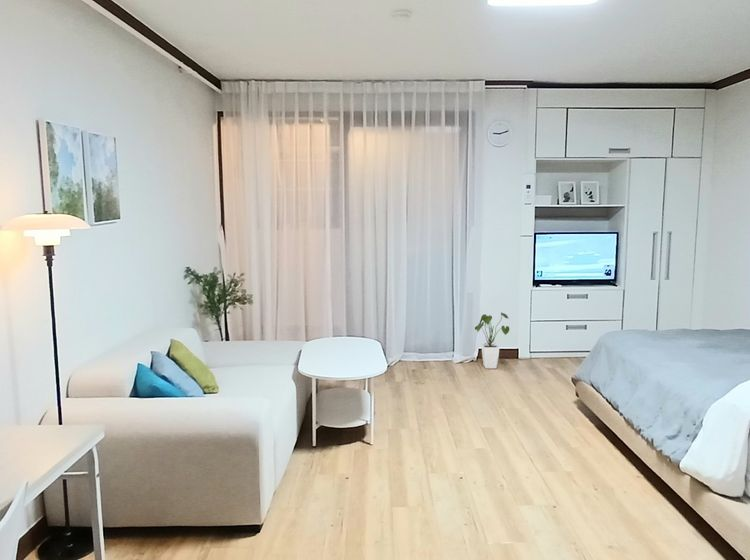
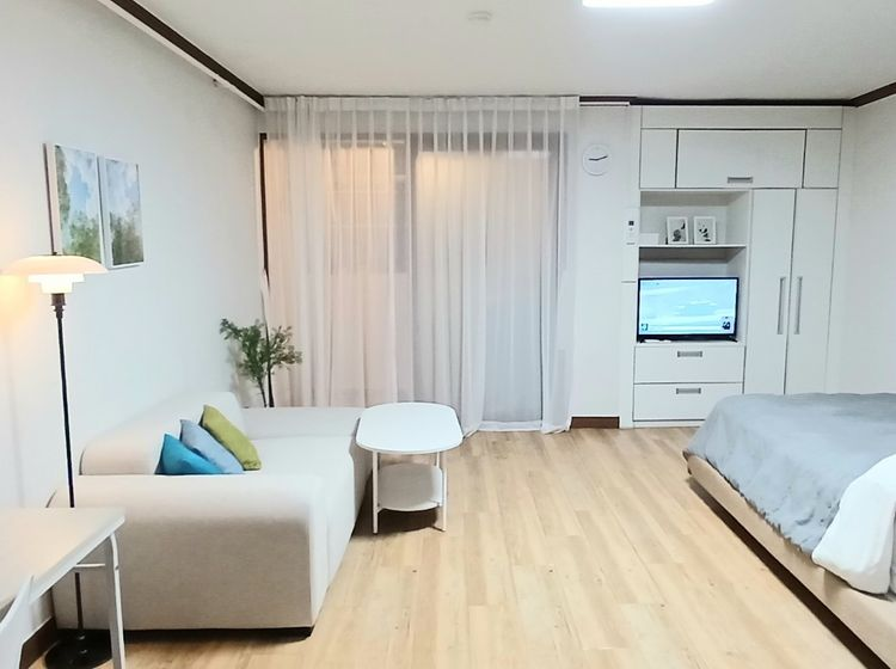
- house plant (493, 340)
